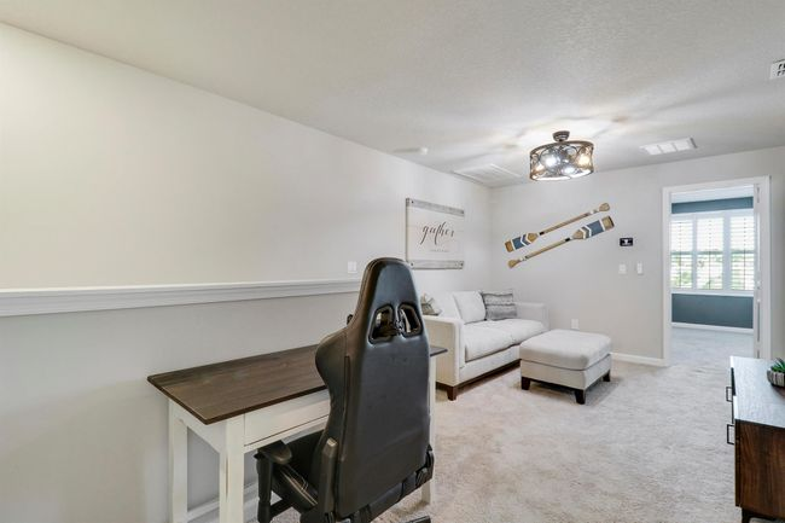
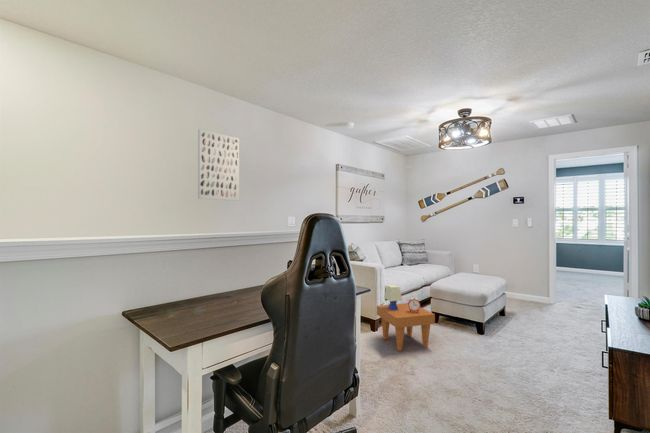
+ wall art (219, 166)
+ side table (404, 314)
